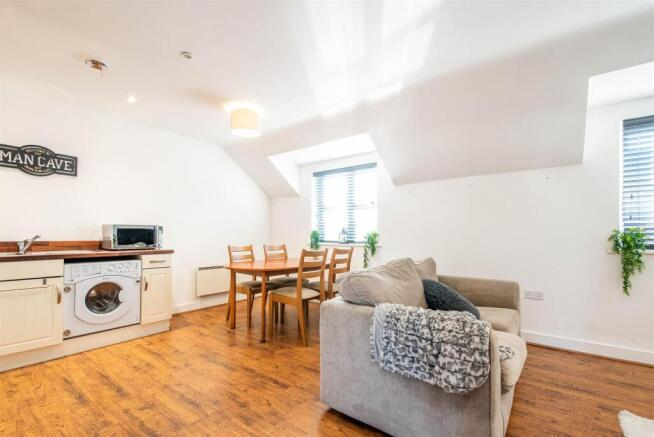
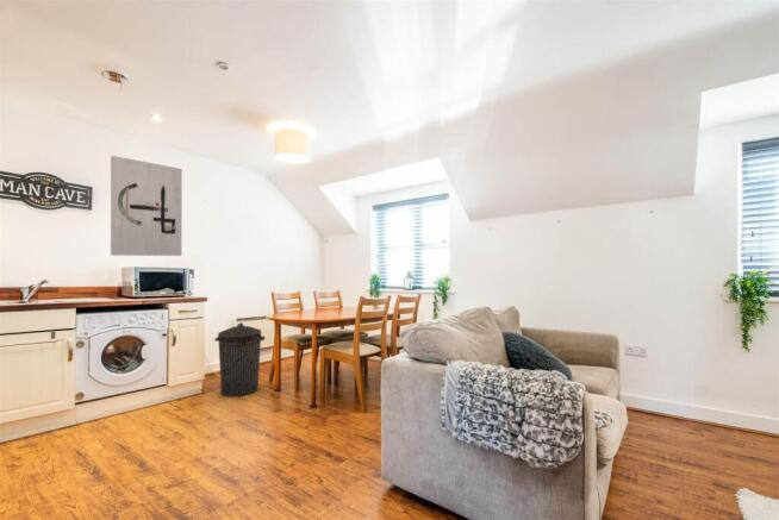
+ trash can (239, 357)
+ wall art (148, 208)
